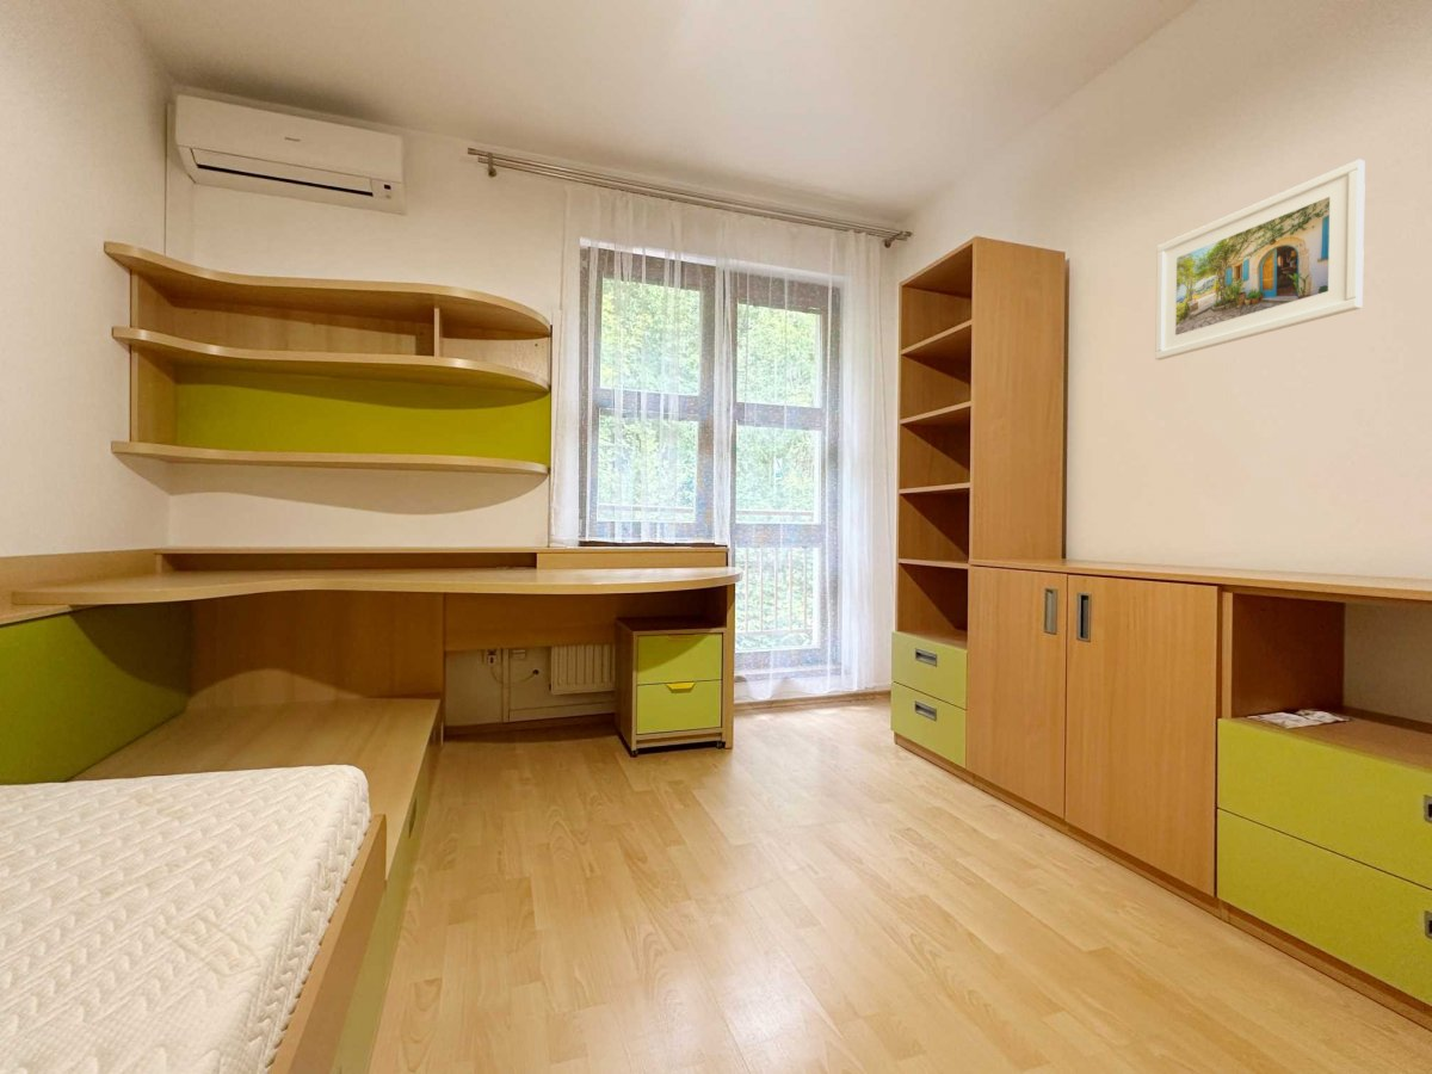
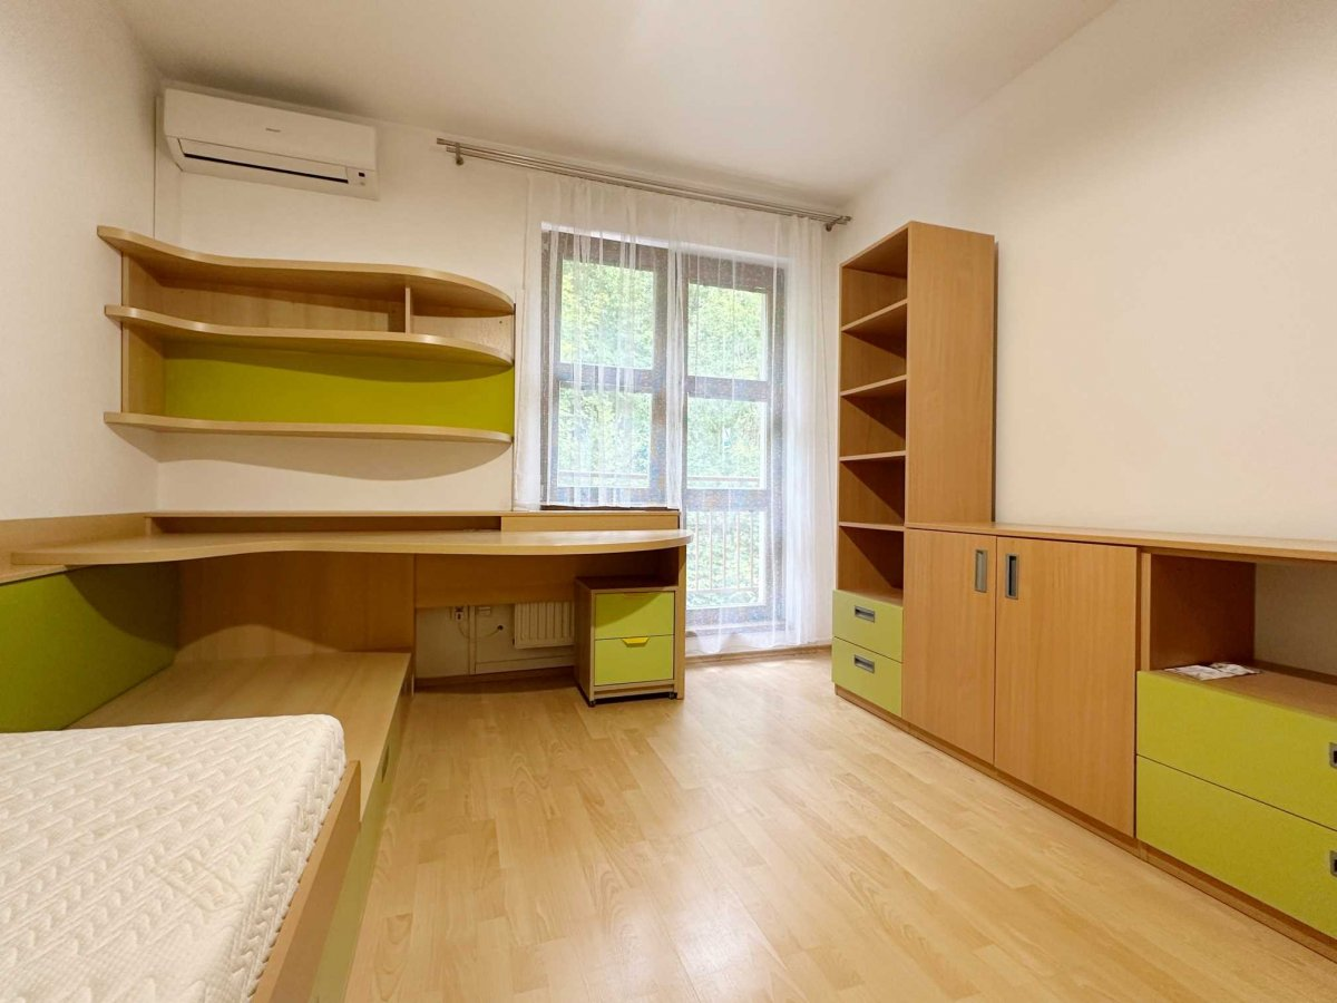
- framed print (1246, 272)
